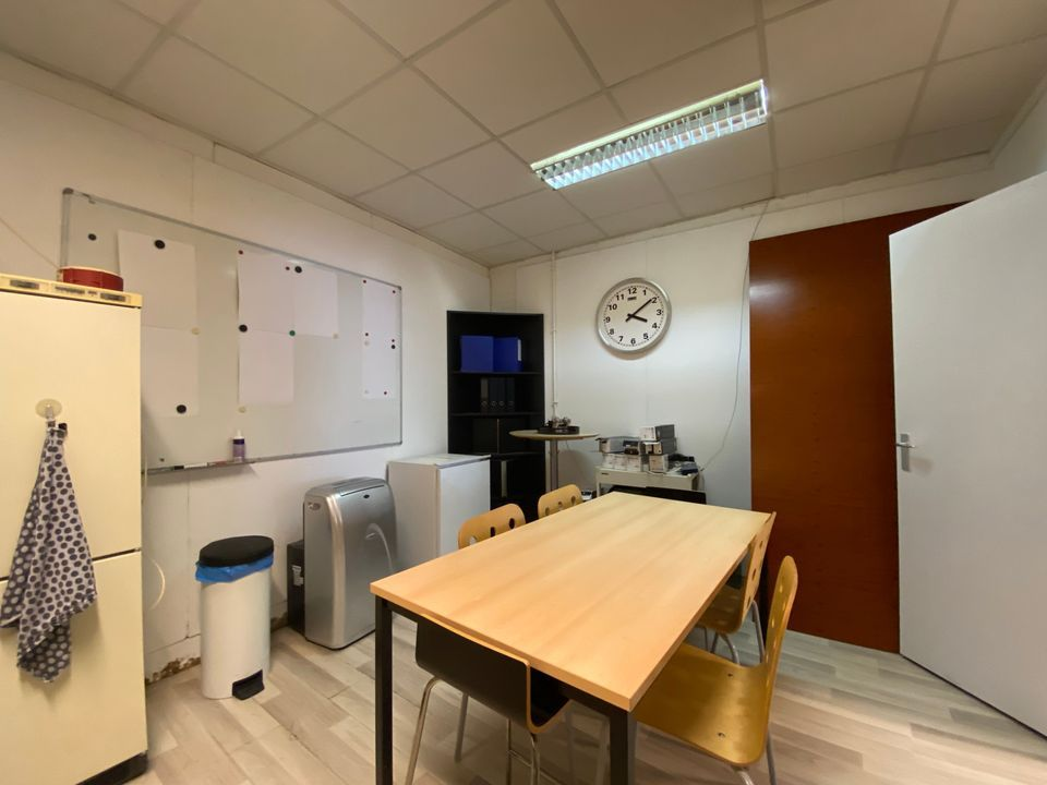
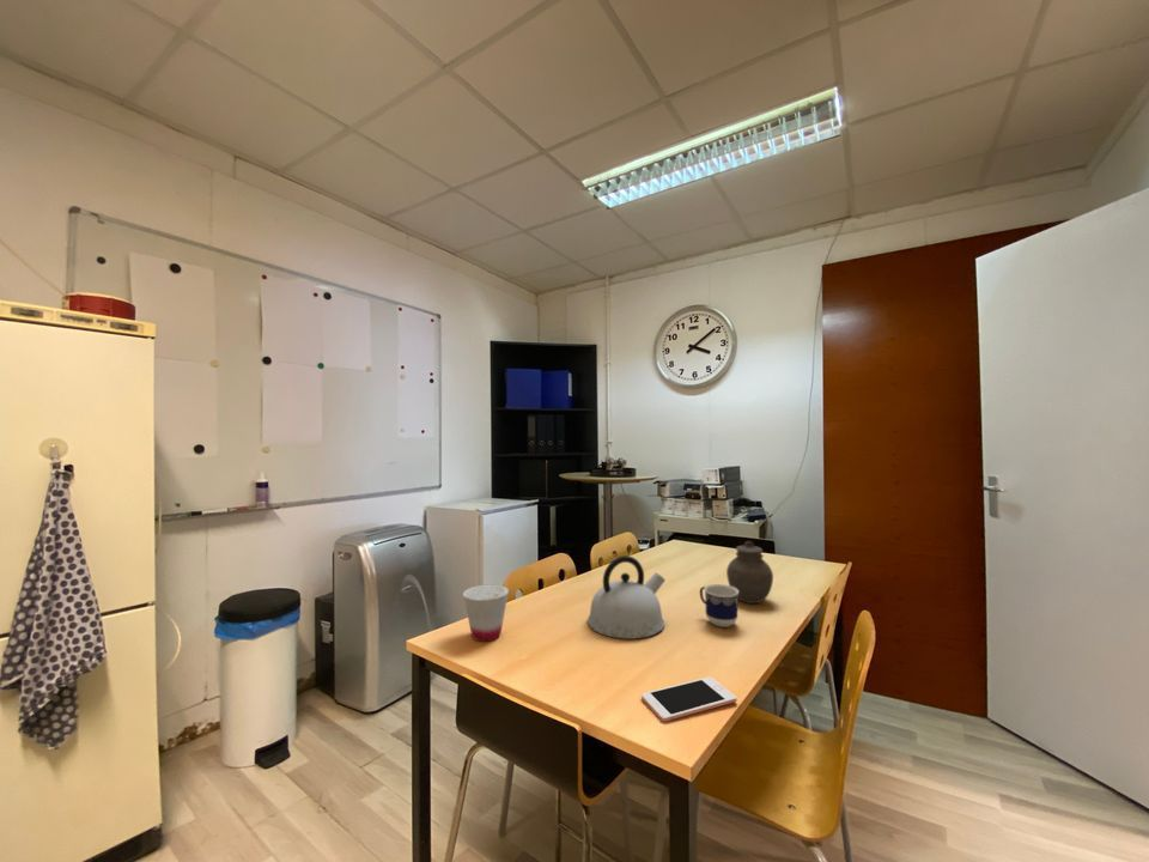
+ kettle (628, 588)
+ cell phone (688, 697)
+ cup (717, 605)
+ jar (749, 570)
+ cup (486, 613)
